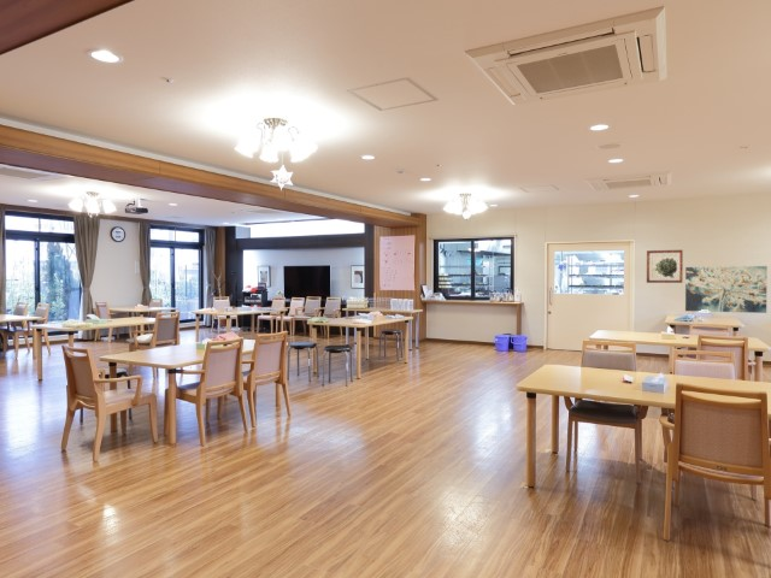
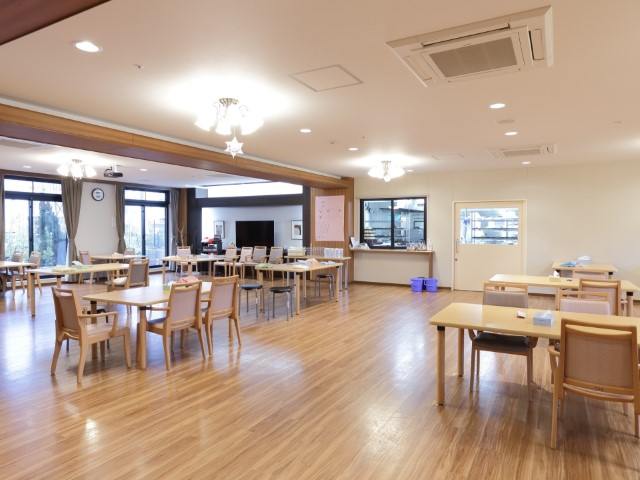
- wall art (664, 266)
- wall art (724, 289)
